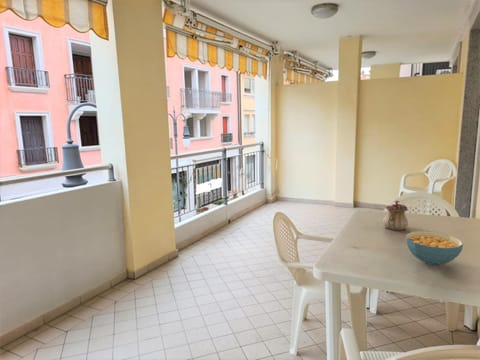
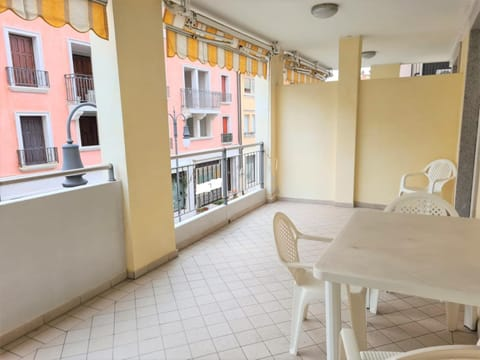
- teapot (395, 214)
- cereal bowl (432, 250)
